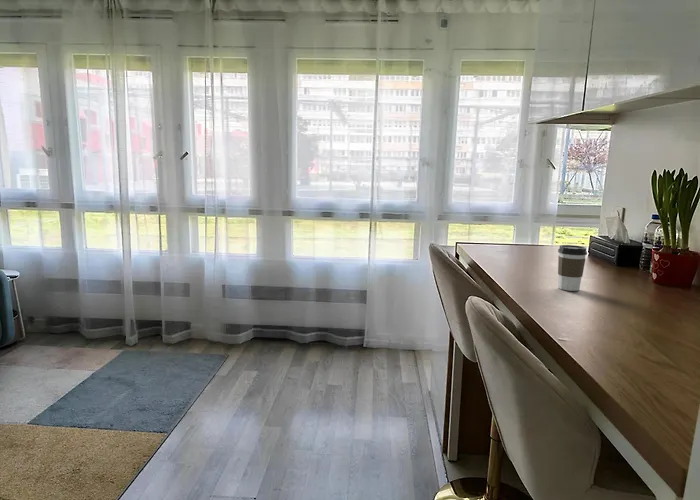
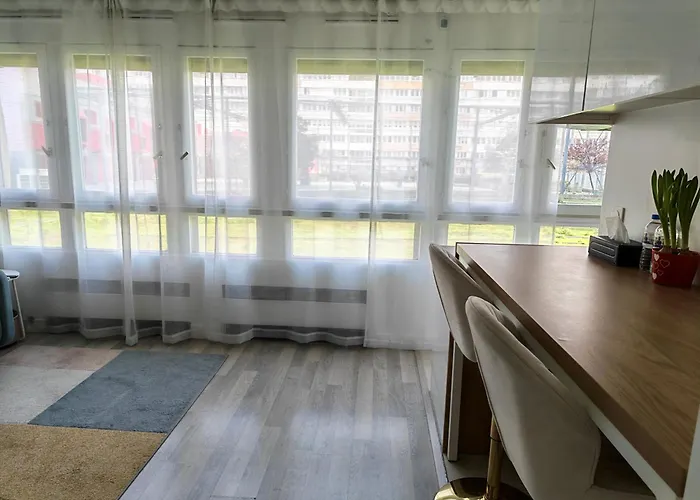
- coffee cup (570, 267)
